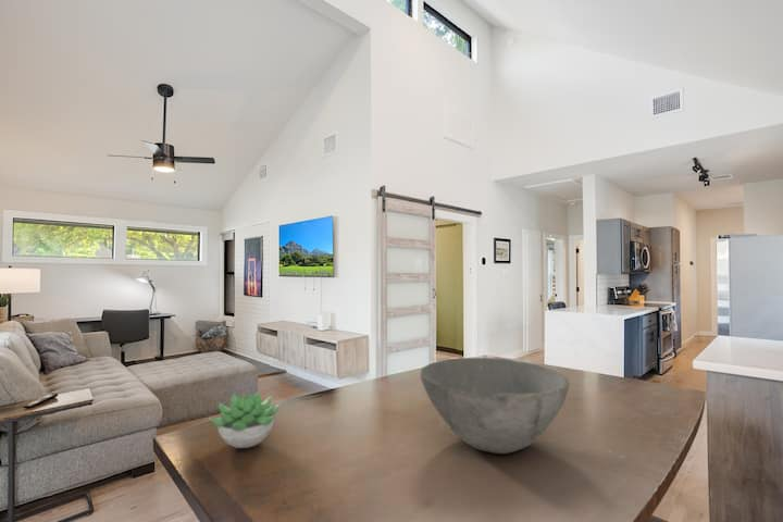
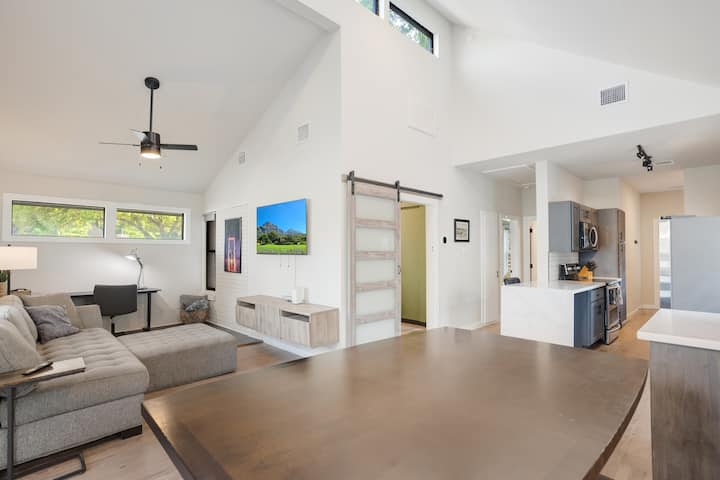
- bowl (492, 408)
- succulent plant (246, 420)
